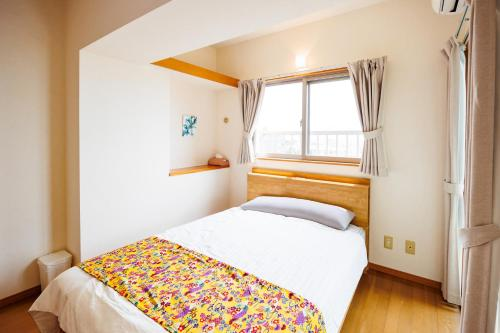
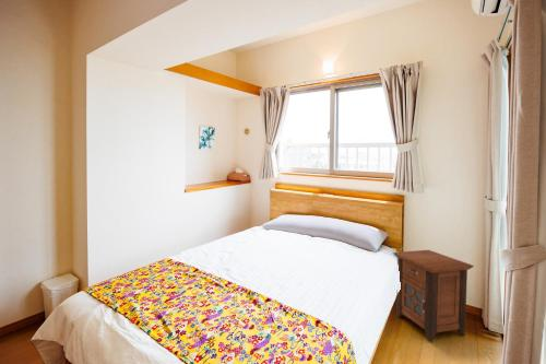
+ nightstand (429, 292)
